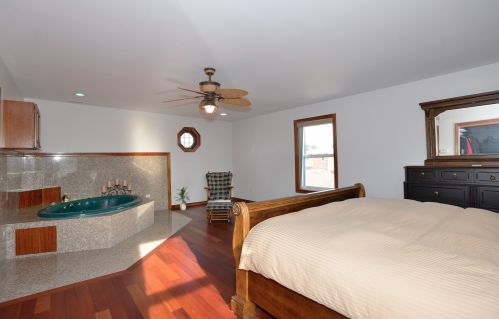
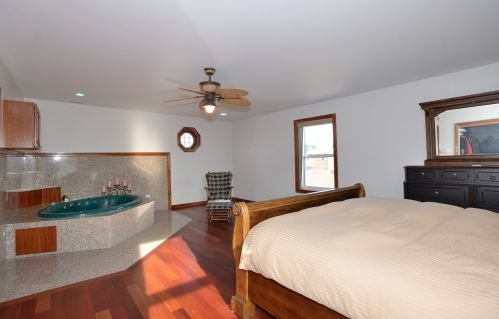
- indoor plant (182, 198)
